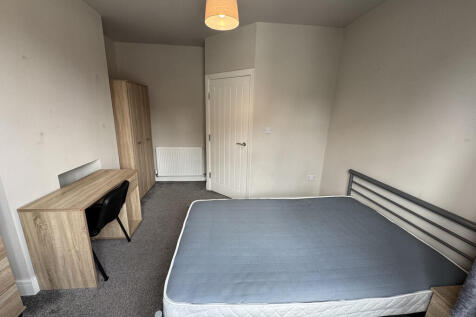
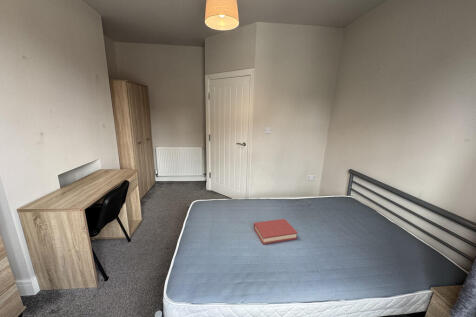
+ hardback book (274, 230)
